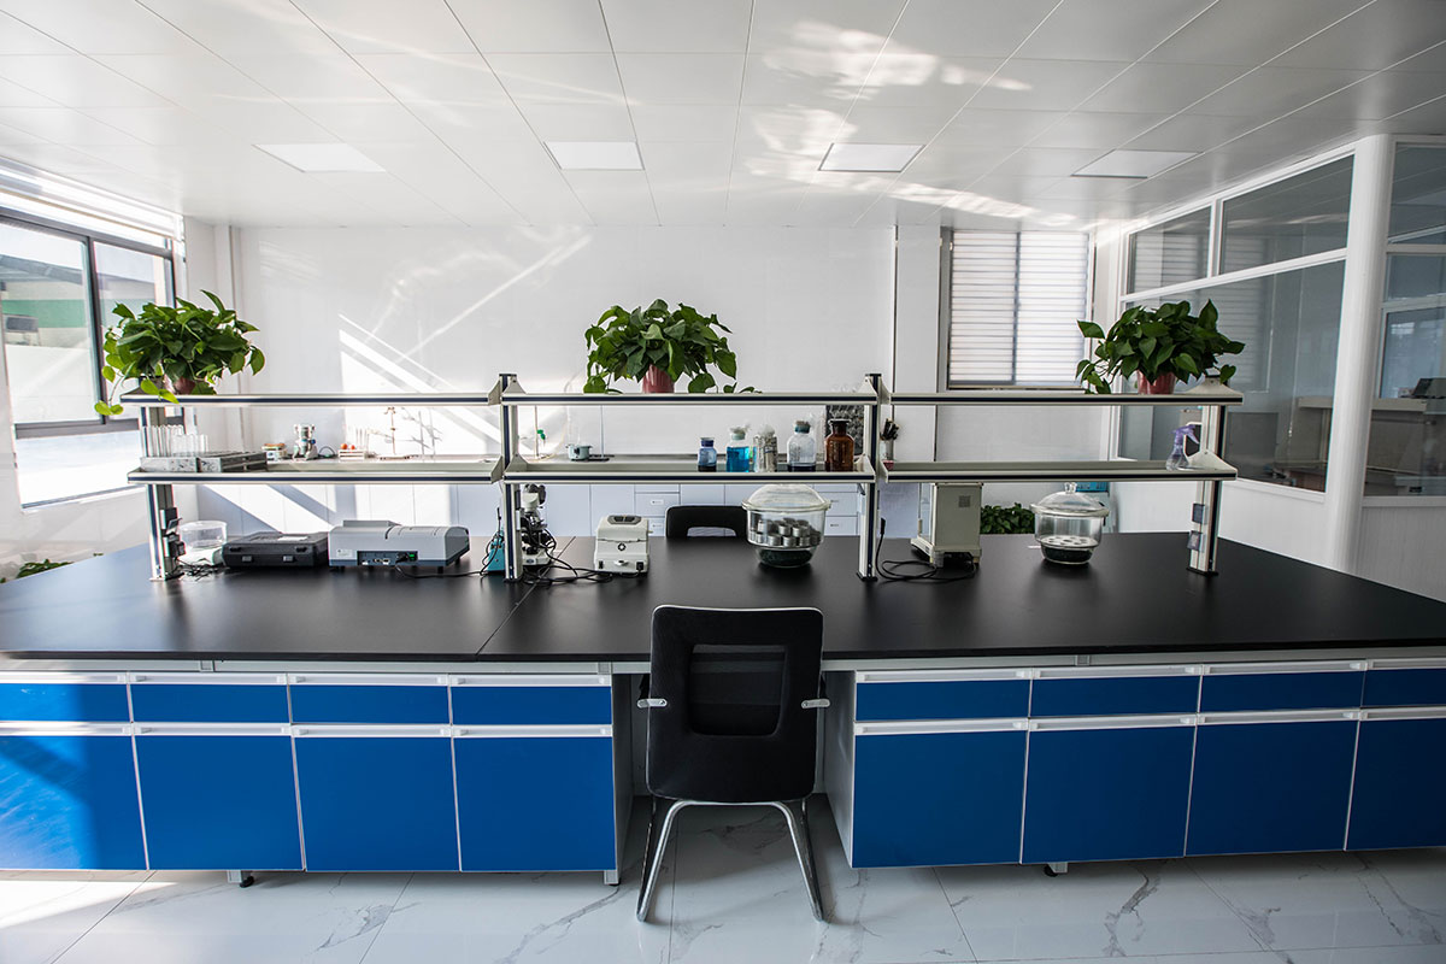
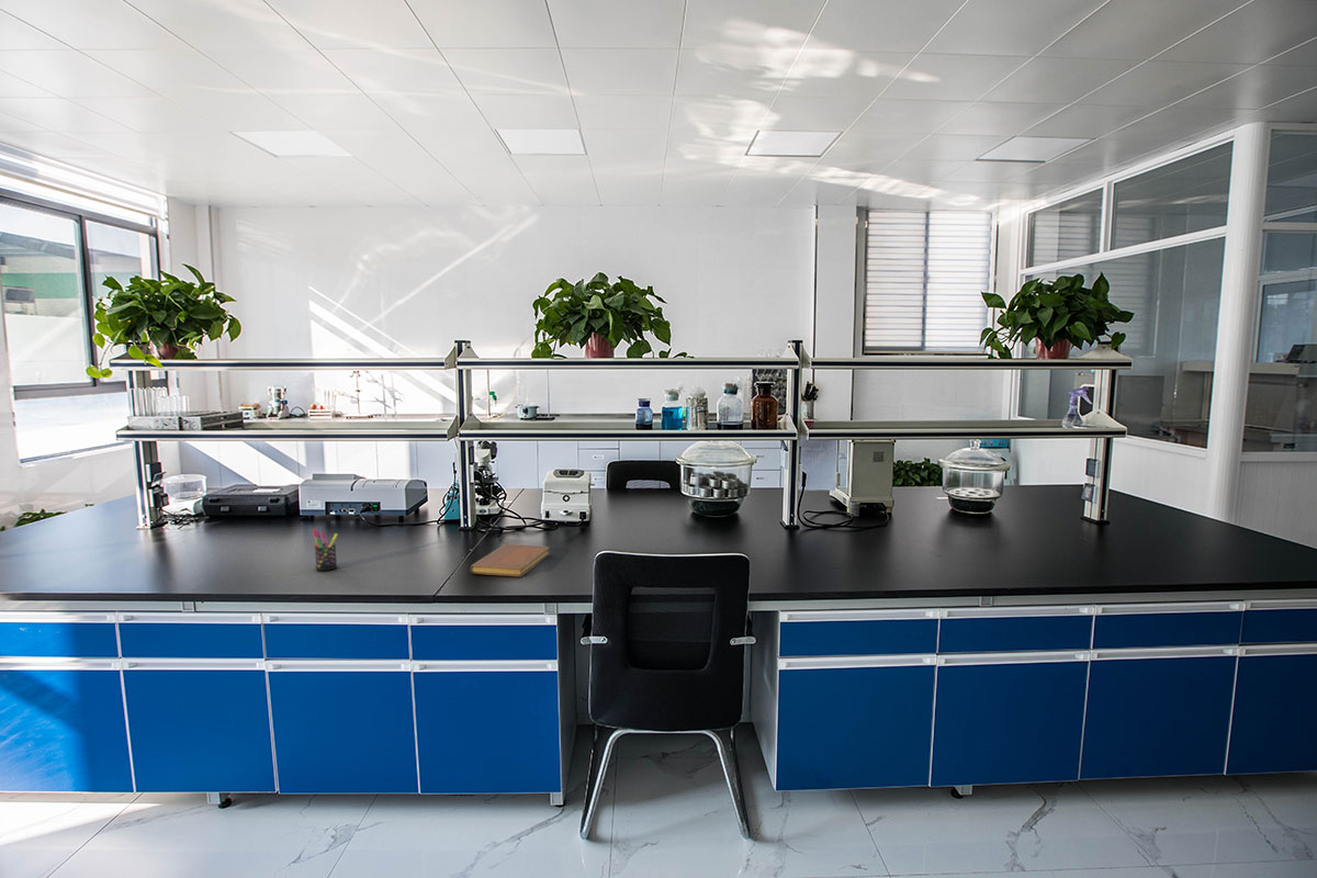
+ notebook (511, 559)
+ pen holder (323, 549)
